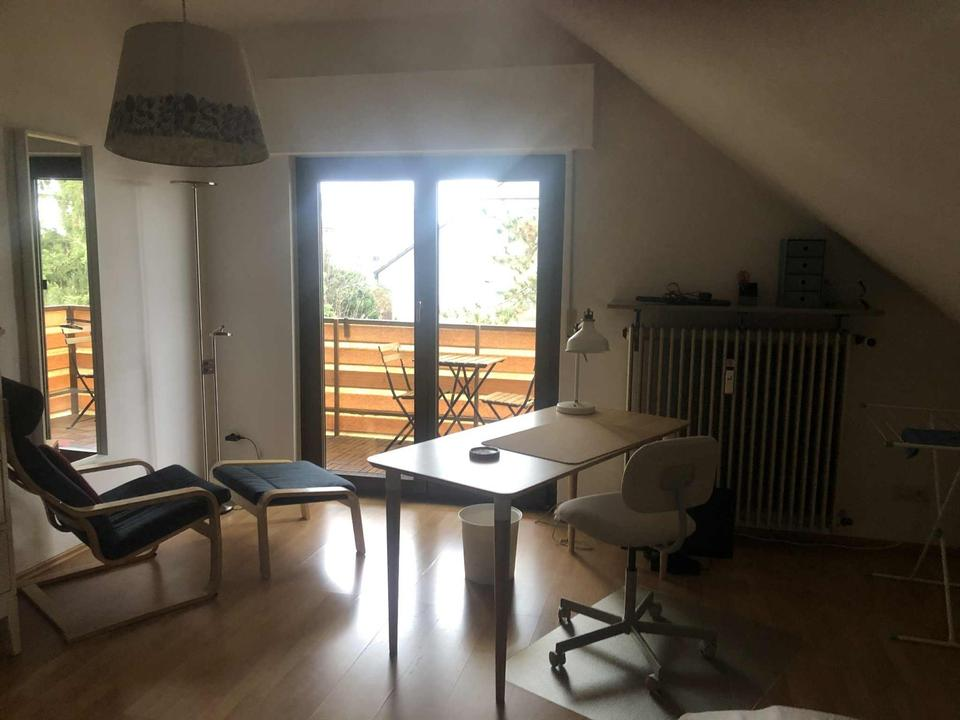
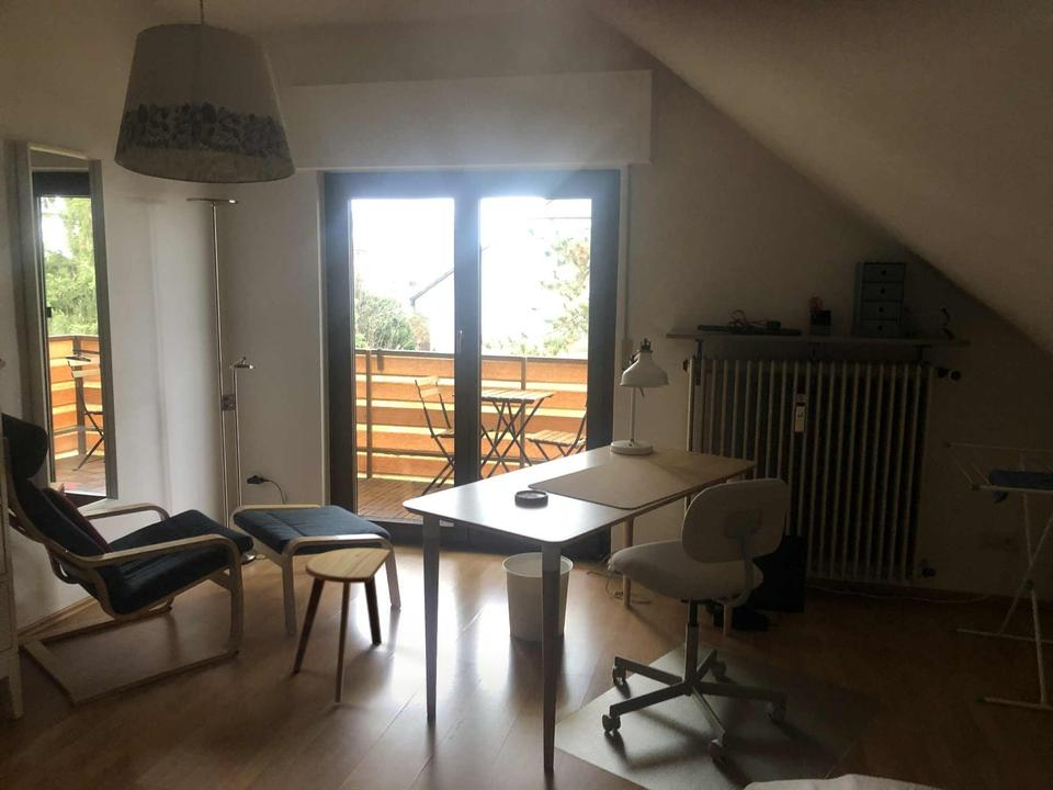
+ stool (344, 613)
